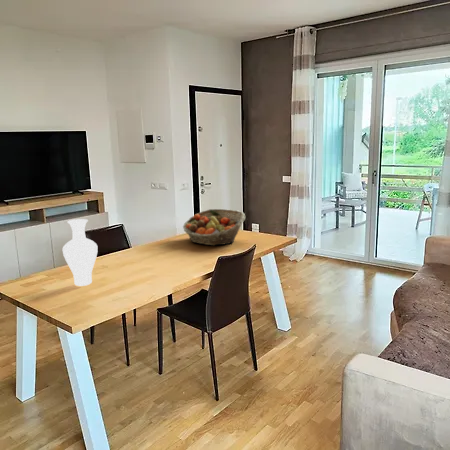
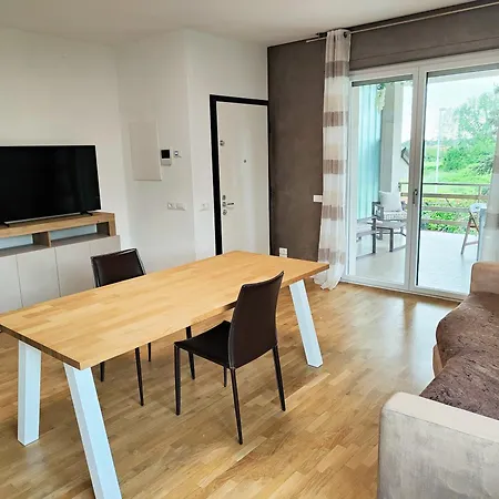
- vase (80, 252)
- fruit basket (214, 226)
